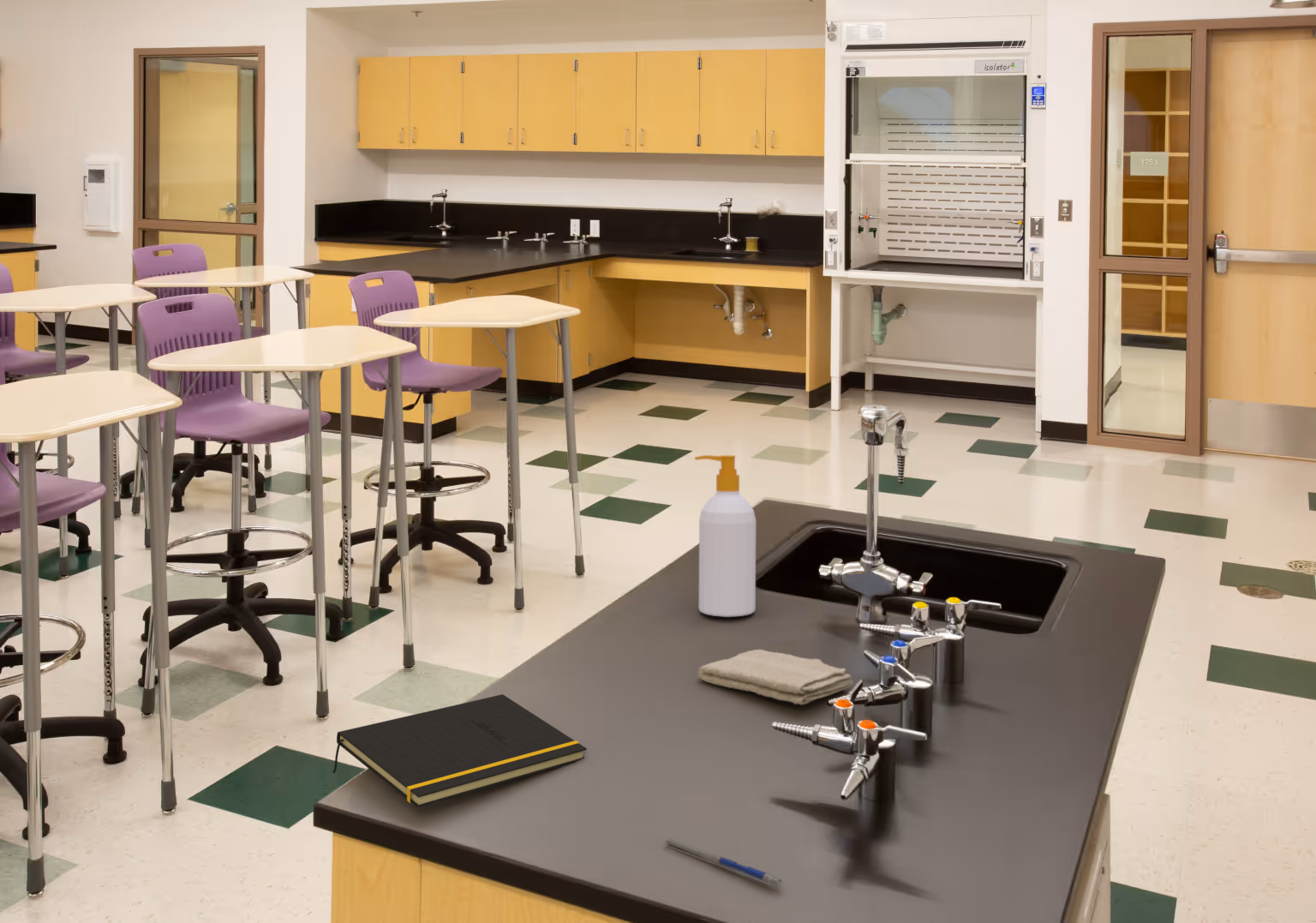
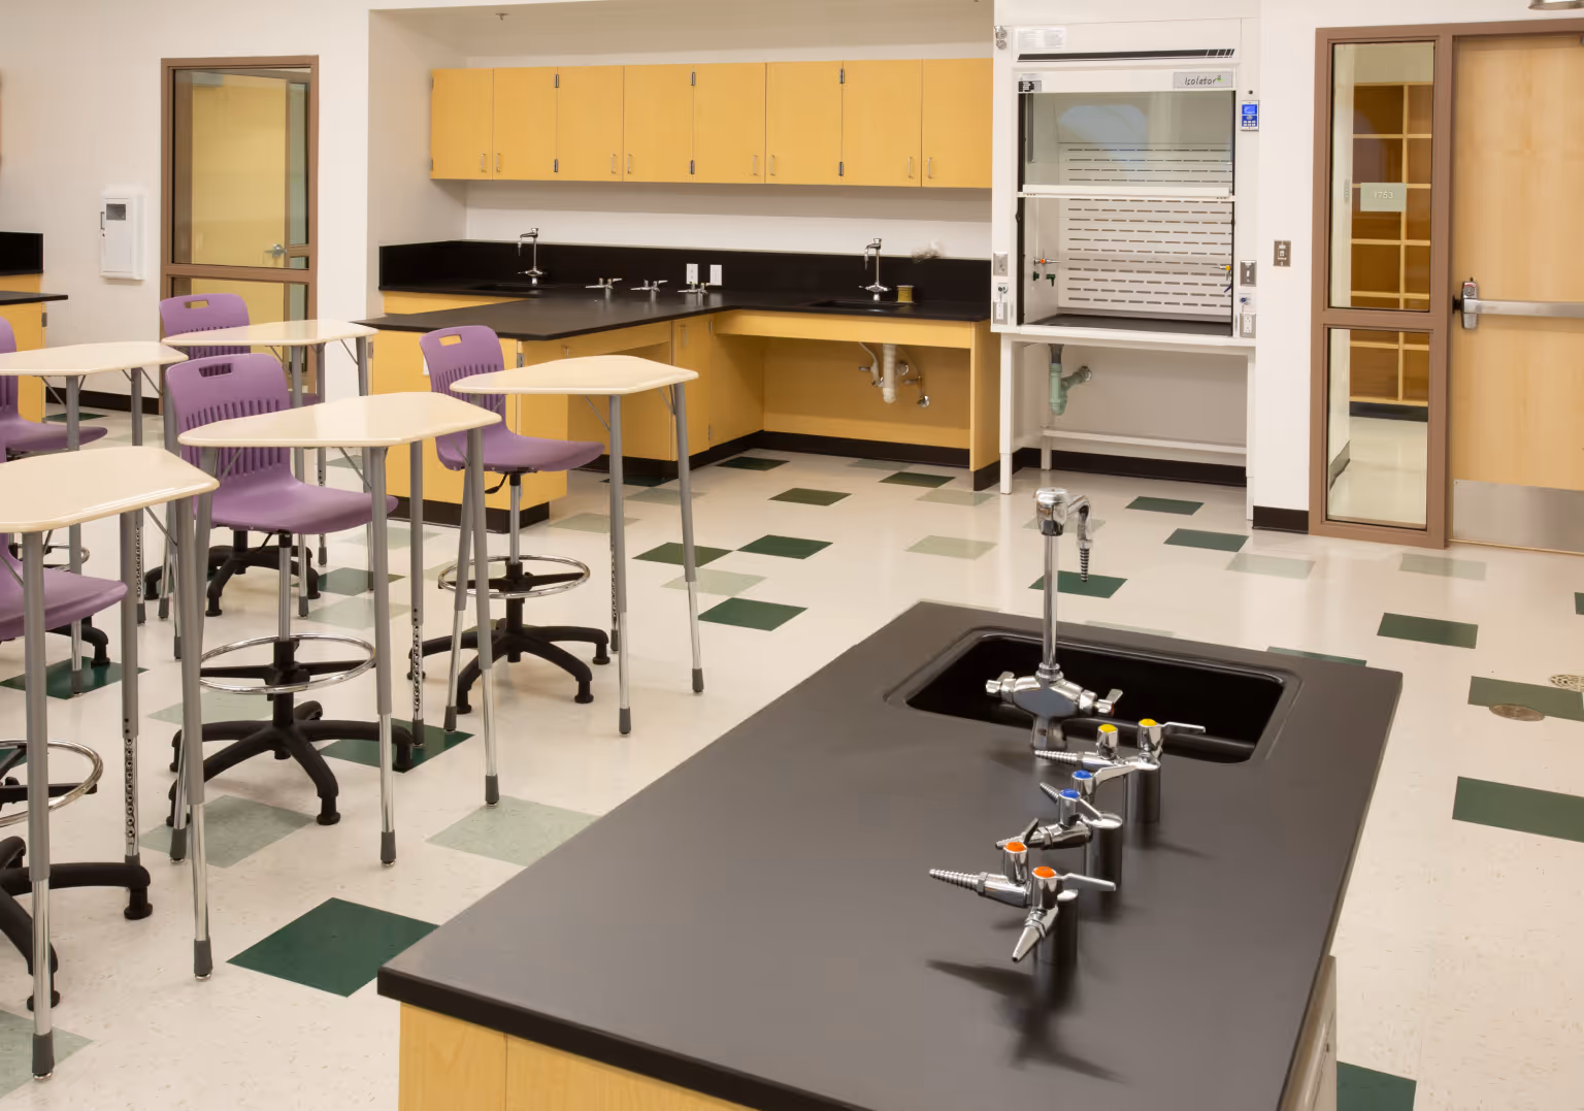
- soap bottle (725, 533)
- washcloth (775, 674)
- pen (720, 860)
- notepad (464, 746)
